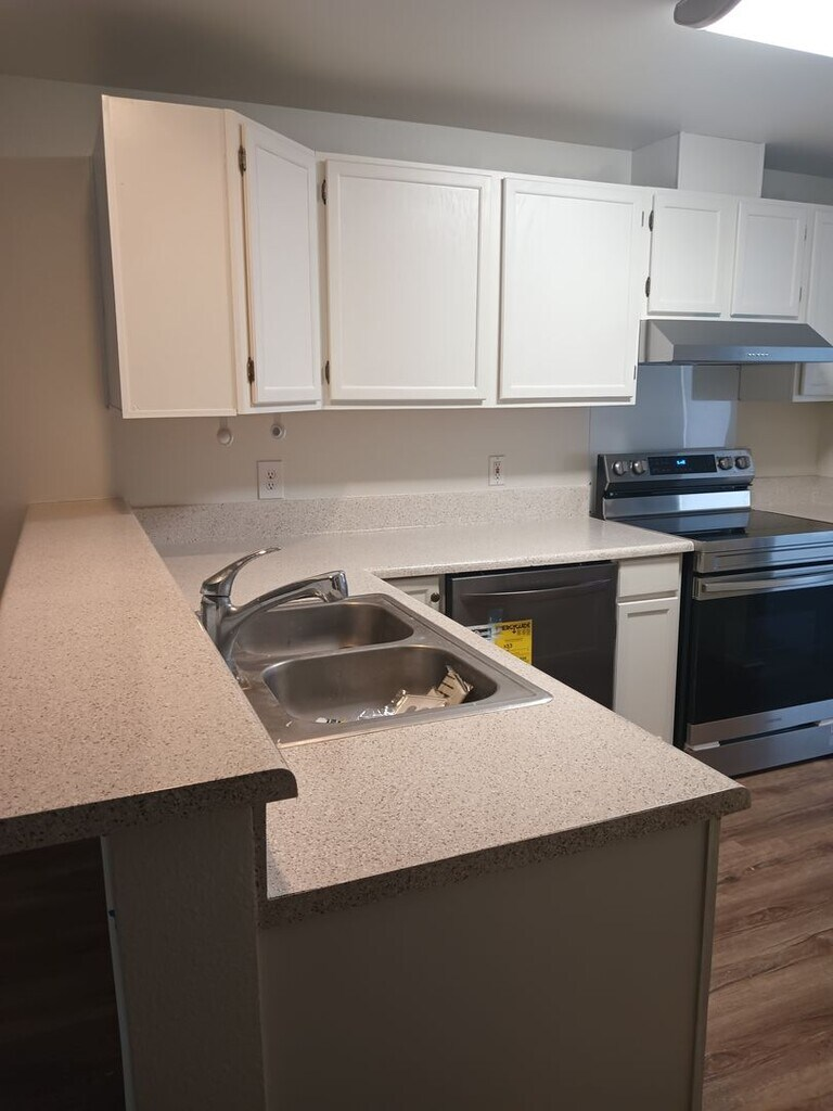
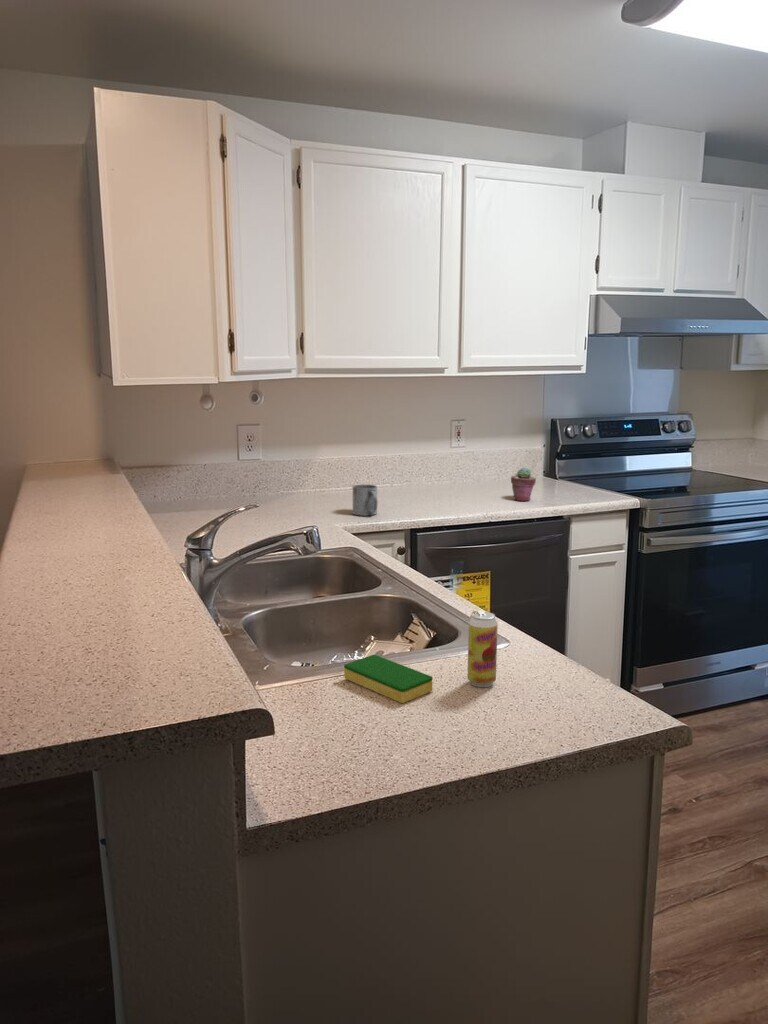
+ mug (367, 500)
+ potted succulent (523, 483)
+ dish sponge (387, 677)
+ beverage can (482, 647)
